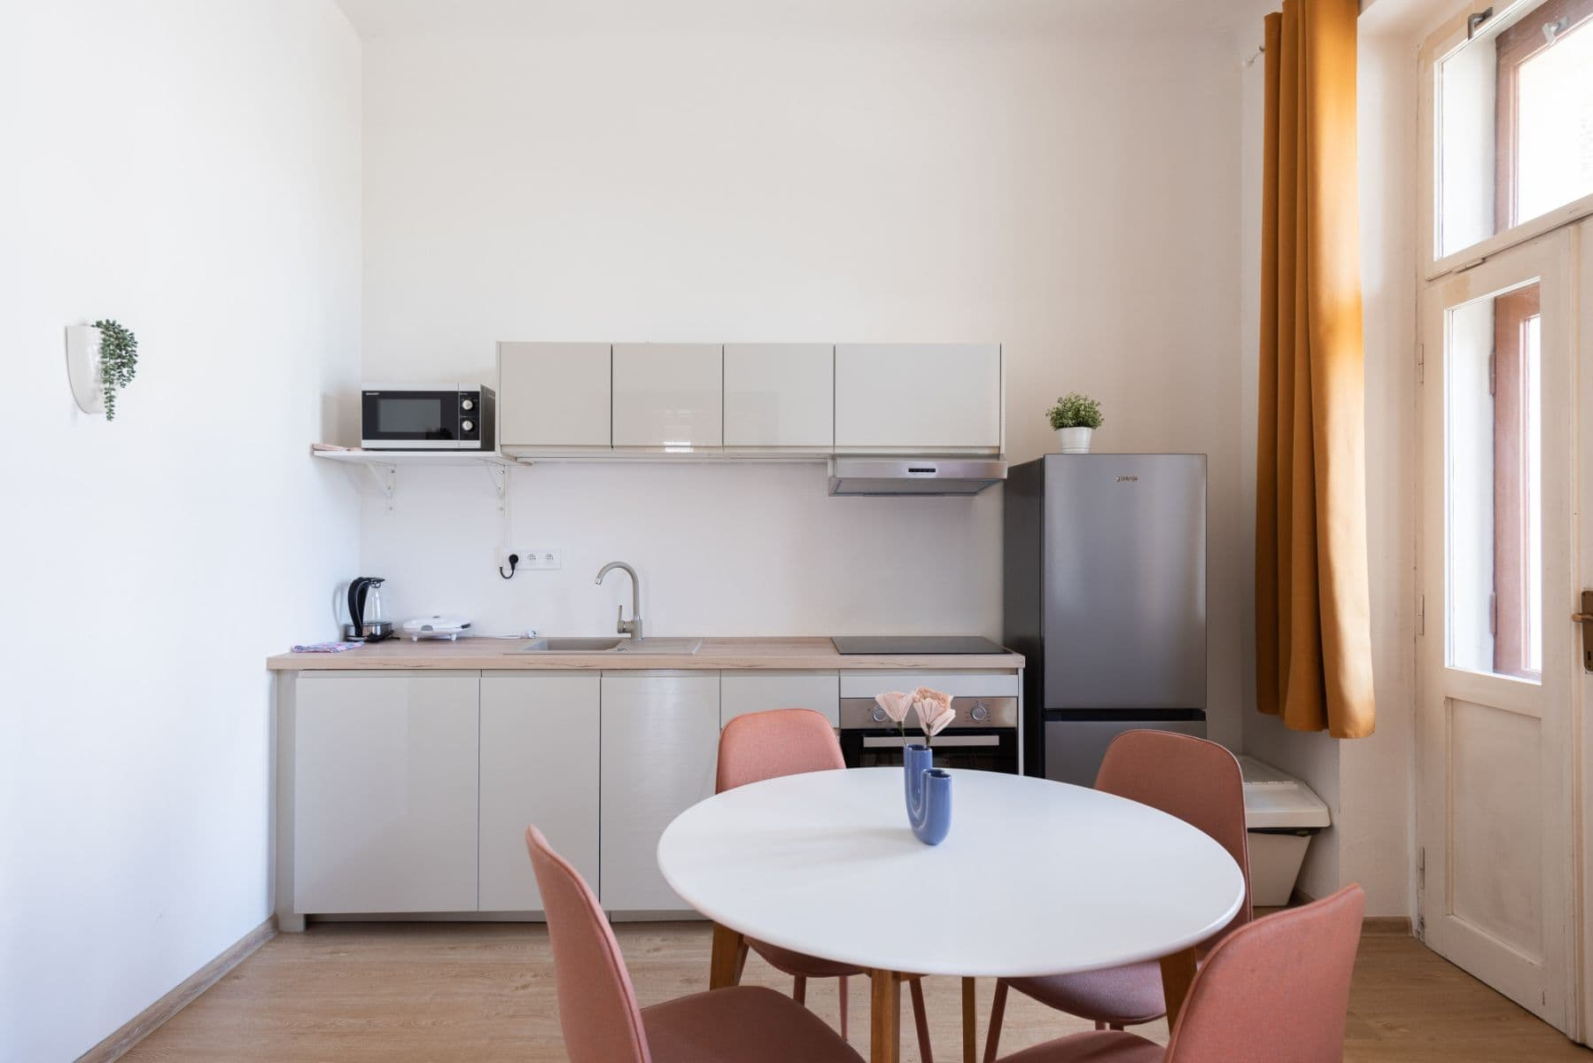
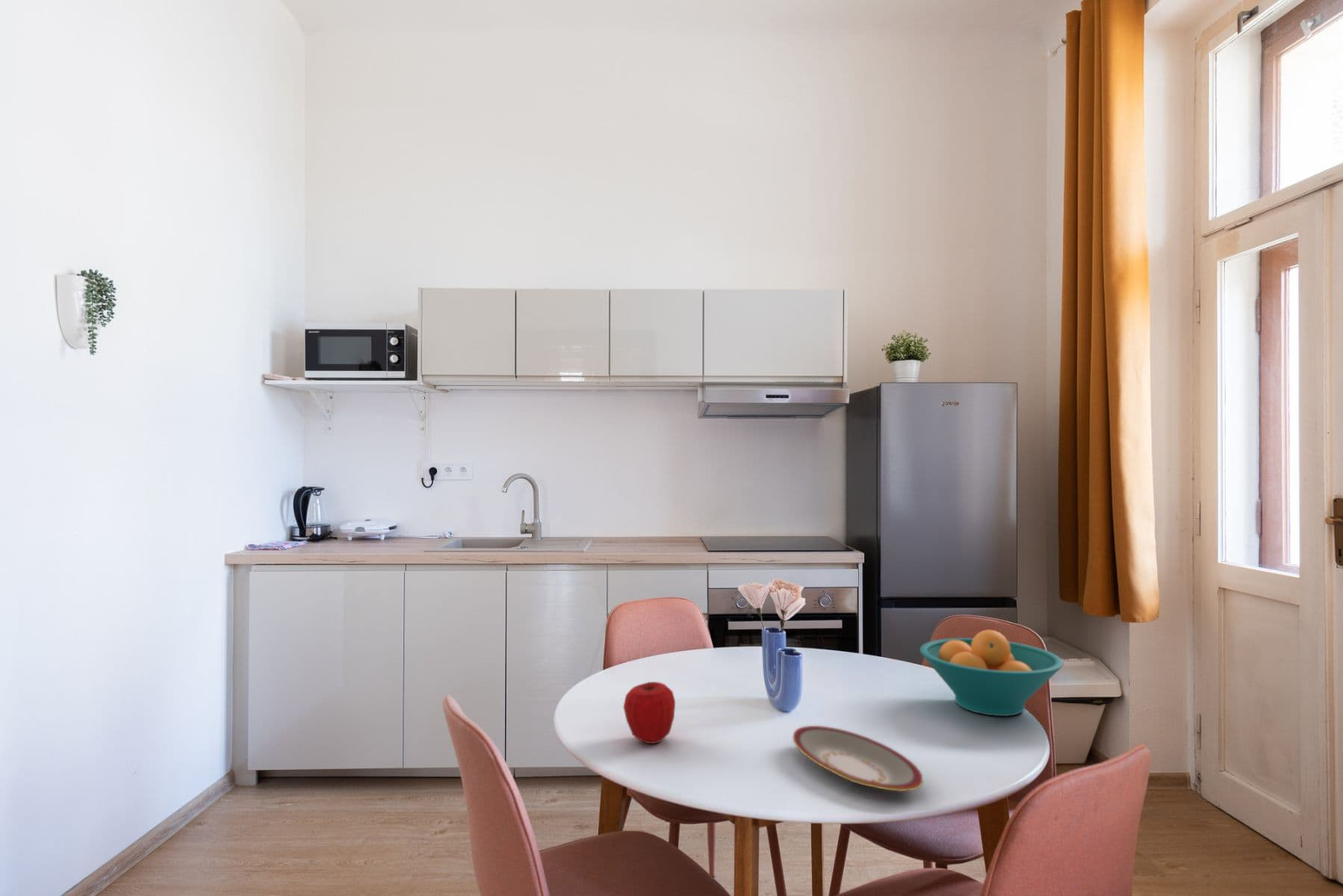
+ apple (649, 710)
+ plate (853, 761)
+ fruit bowl (989, 668)
